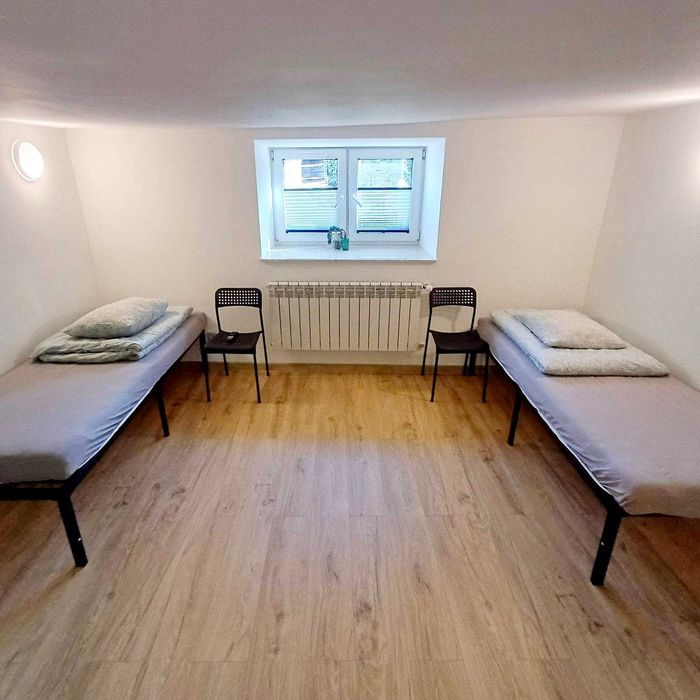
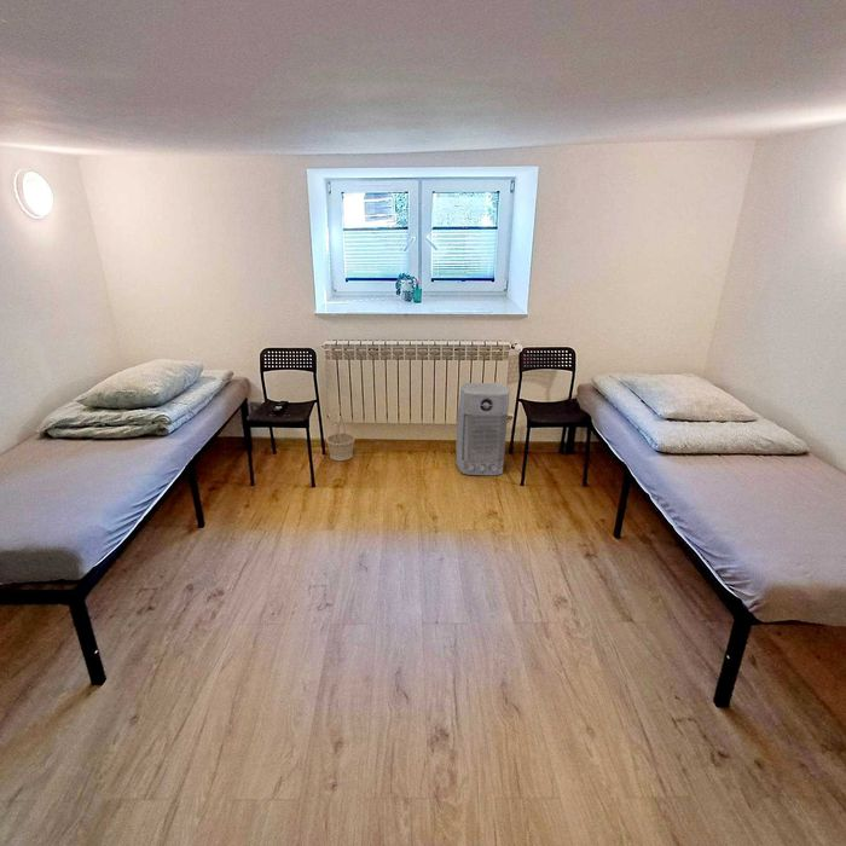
+ basket (340, 436)
+ air purifier (481, 427)
